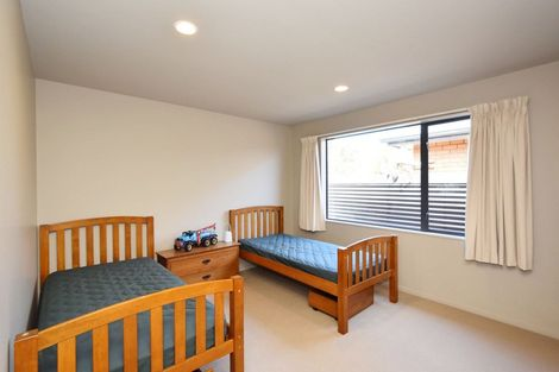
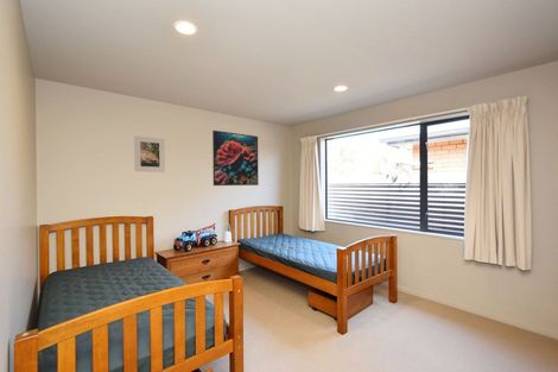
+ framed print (236, 159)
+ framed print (150, 155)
